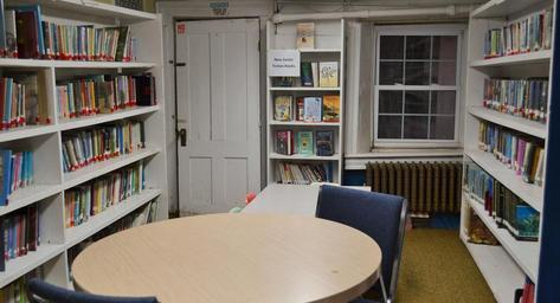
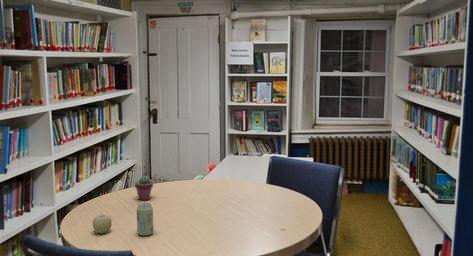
+ fruit (102, 222)
+ potted succulent (144, 187)
+ beverage can (145, 219)
